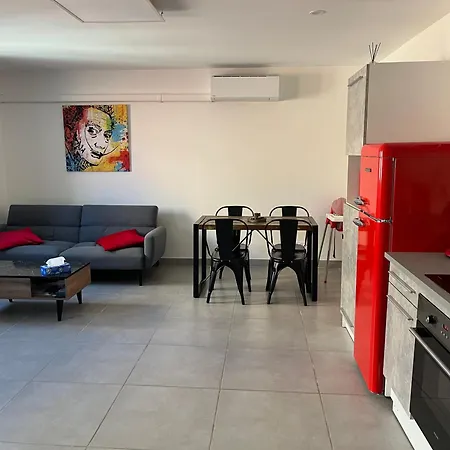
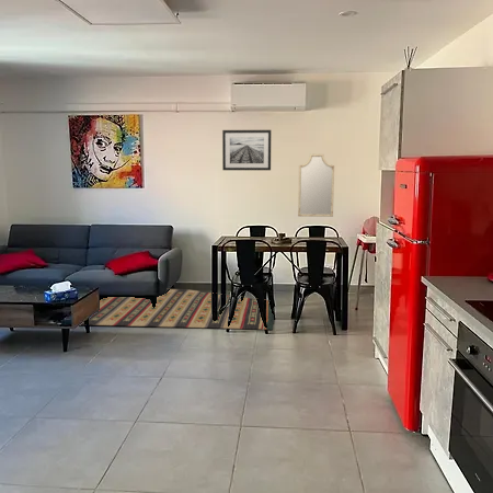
+ rug (167, 305)
+ home mirror (316, 185)
+ wall art (246, 150)
